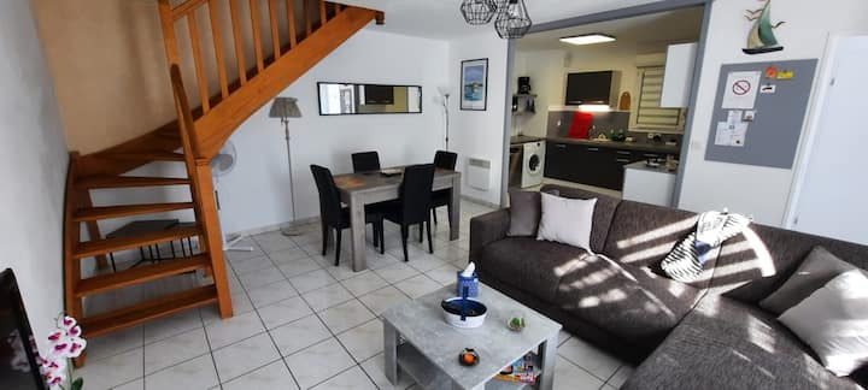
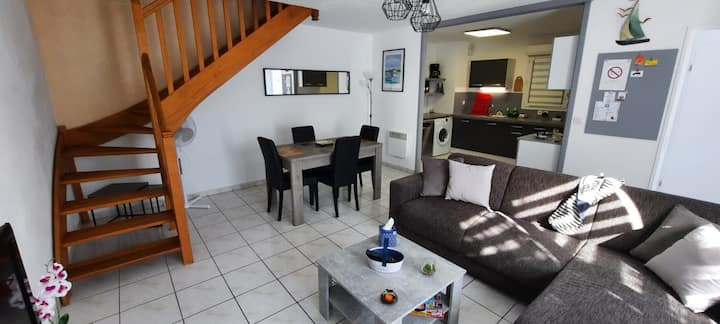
- floor lamp (289, 166)
